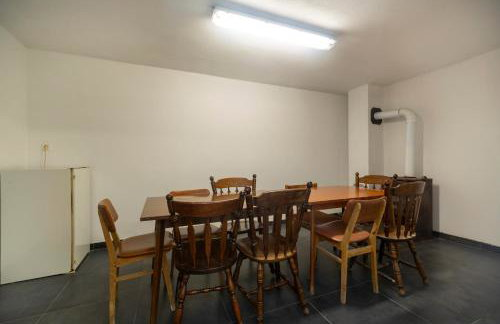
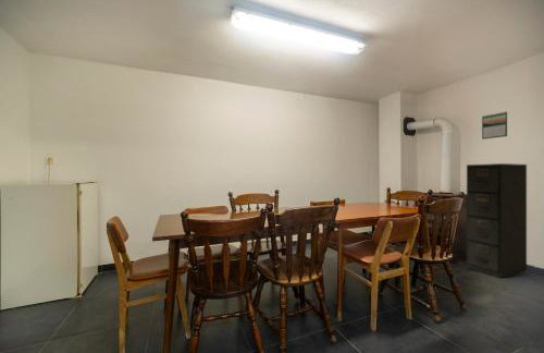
+ filing cabinet (495, 217)
+ calendar (494, 125)
